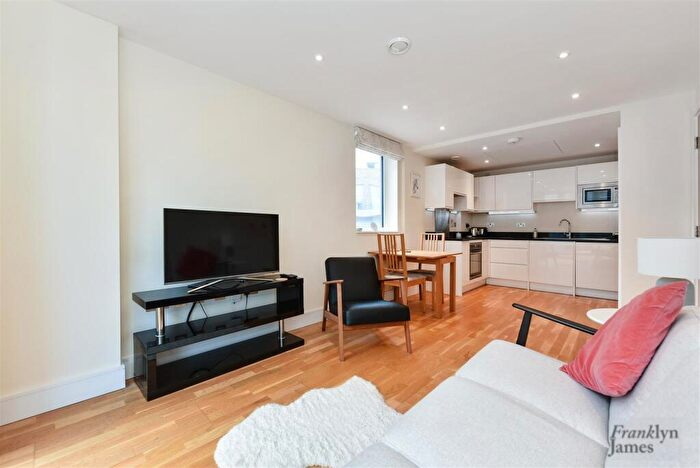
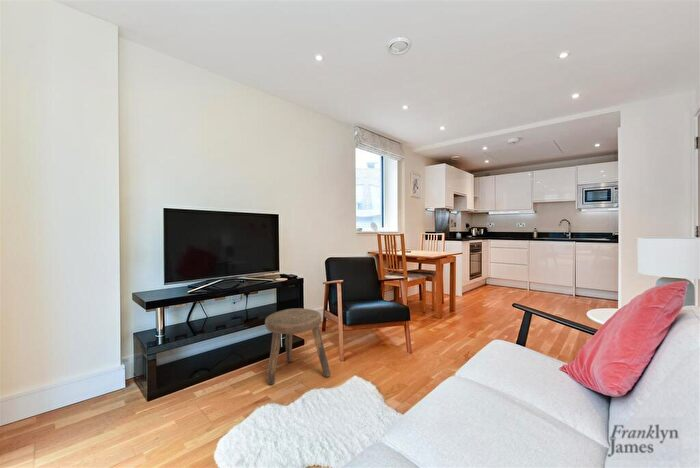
+ stool (291, 344)
